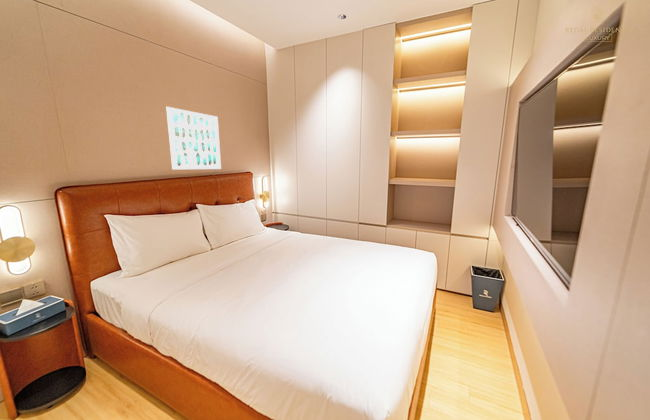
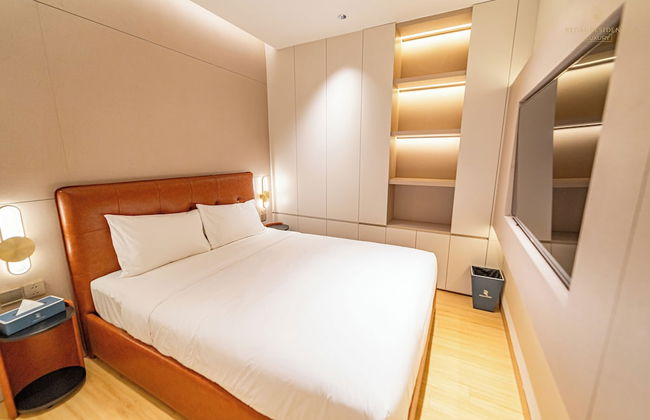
- wall art (196, 141)
